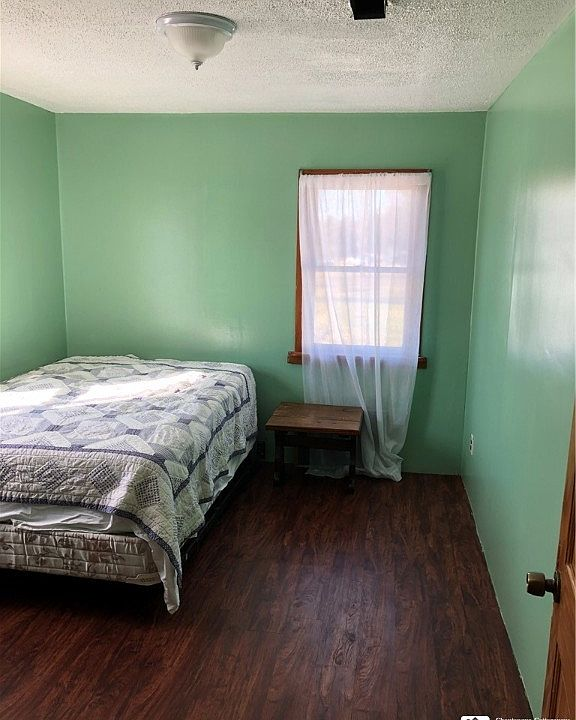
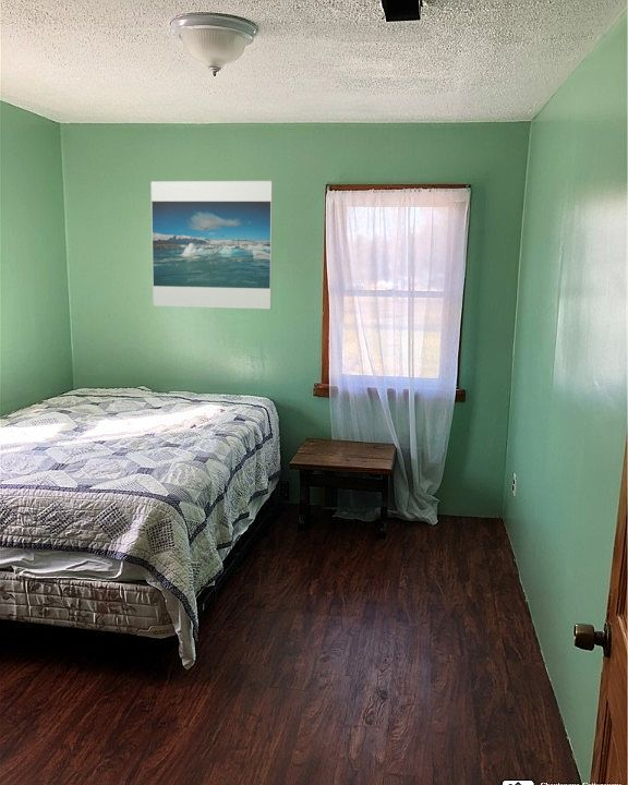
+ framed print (210, 245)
